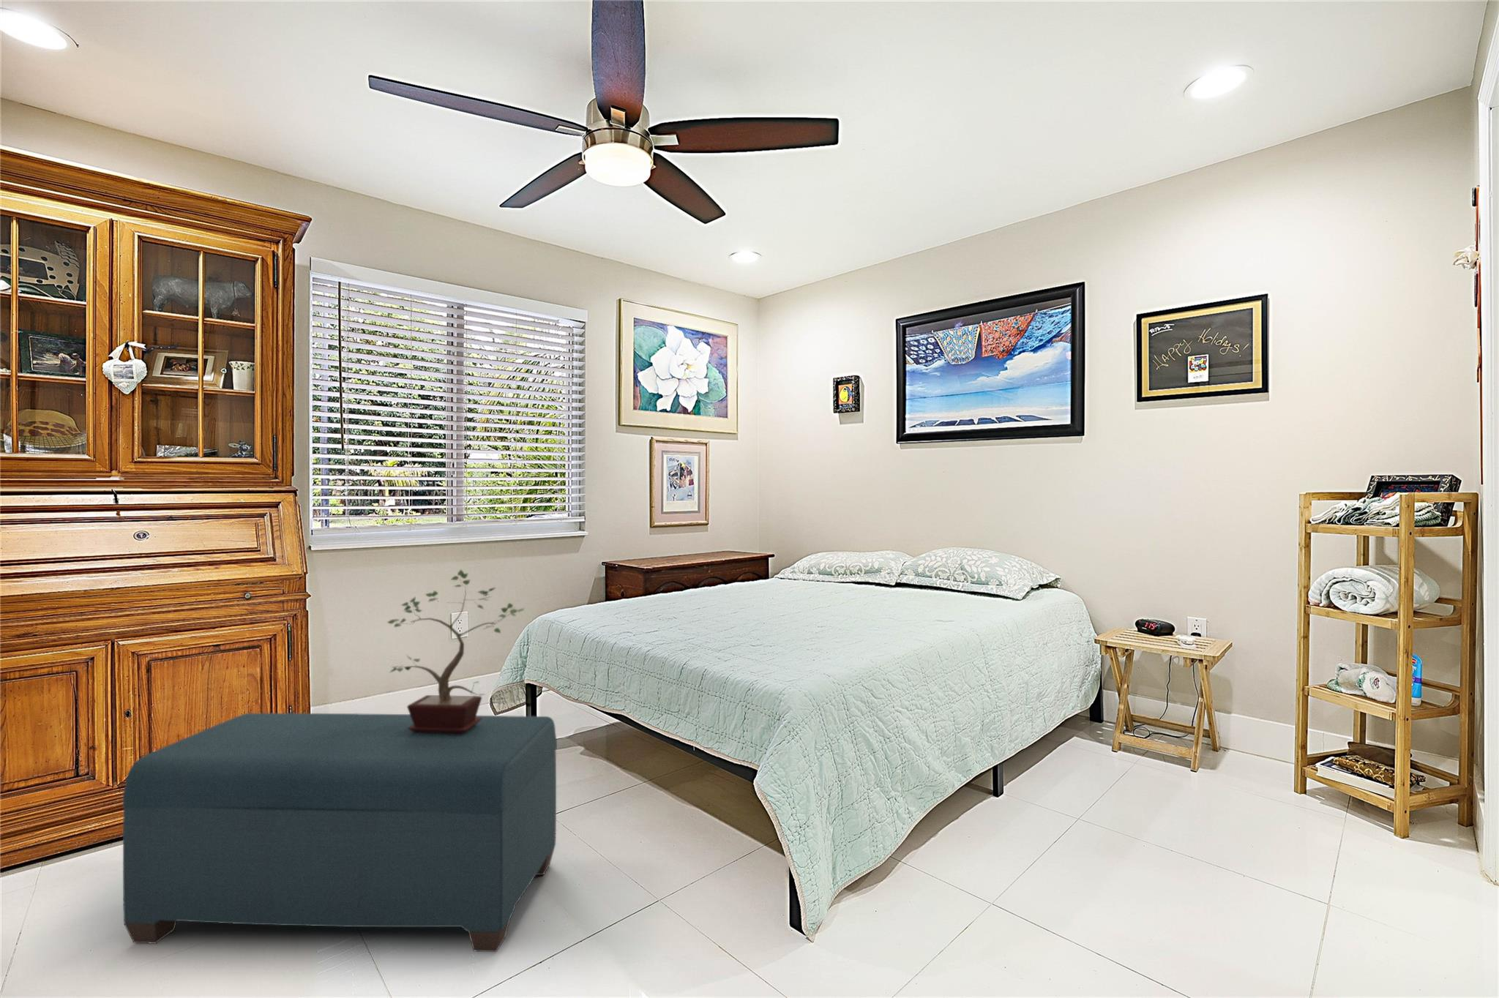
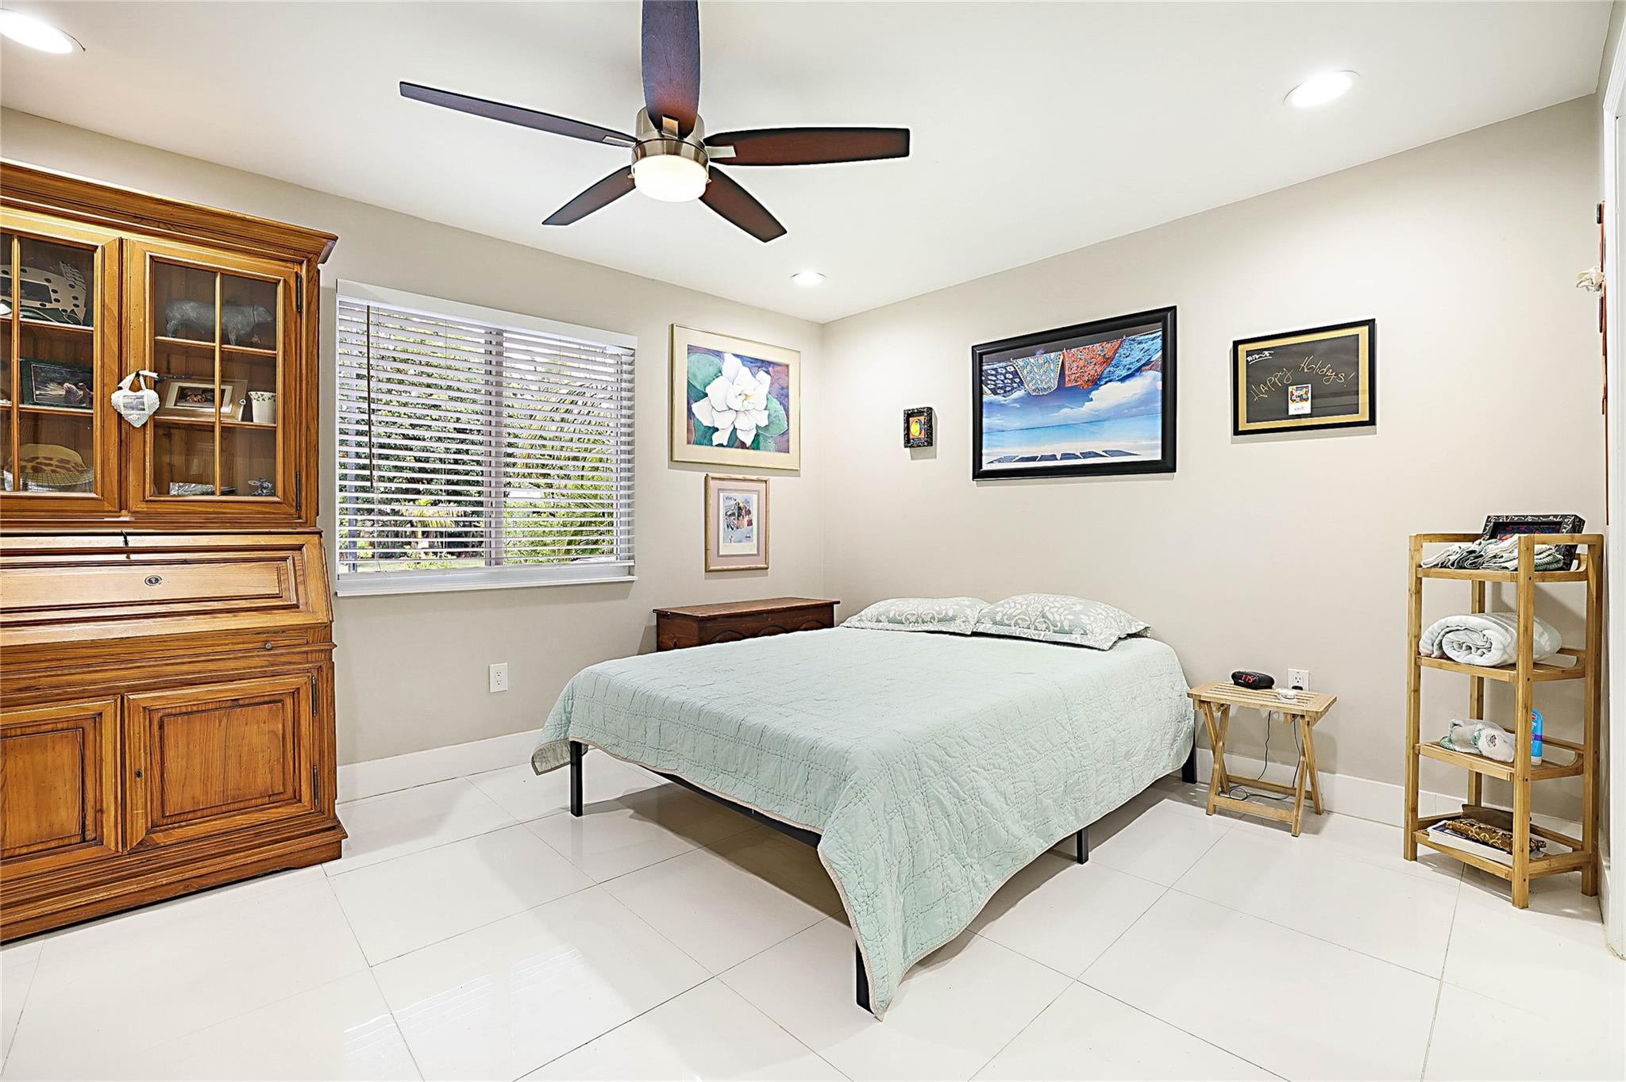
- bench (360, 816)
- potted plant (459, 650)
